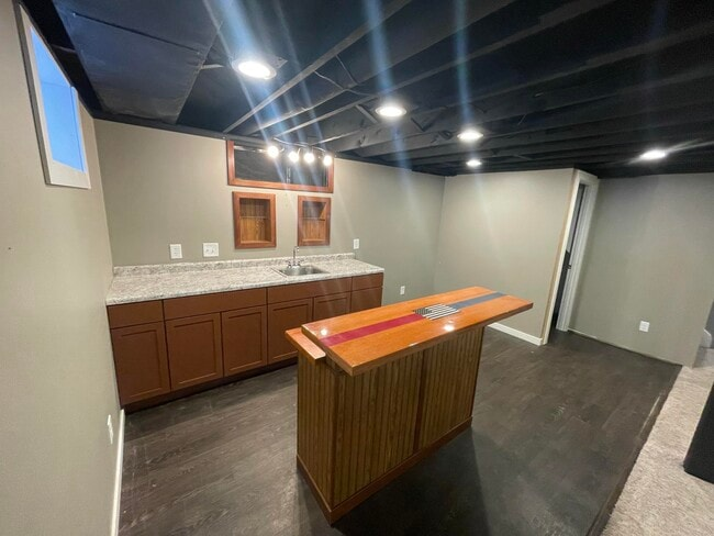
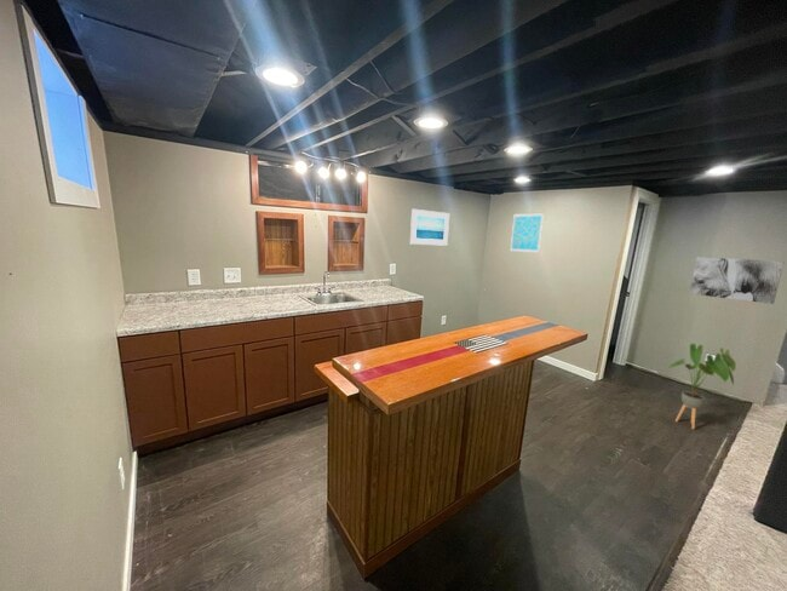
+ wall art (733, 279)
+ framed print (430, 228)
+ house plant (700, 384)
+ wall art (525, 233)
